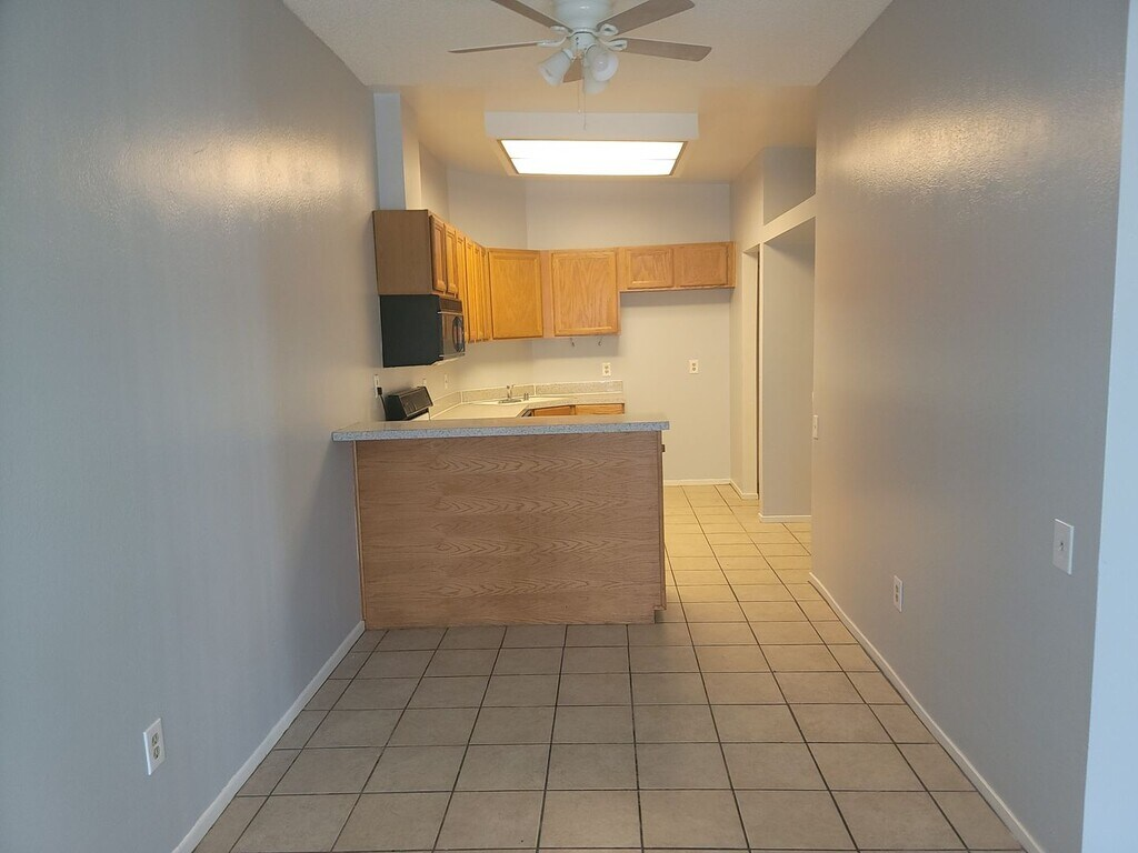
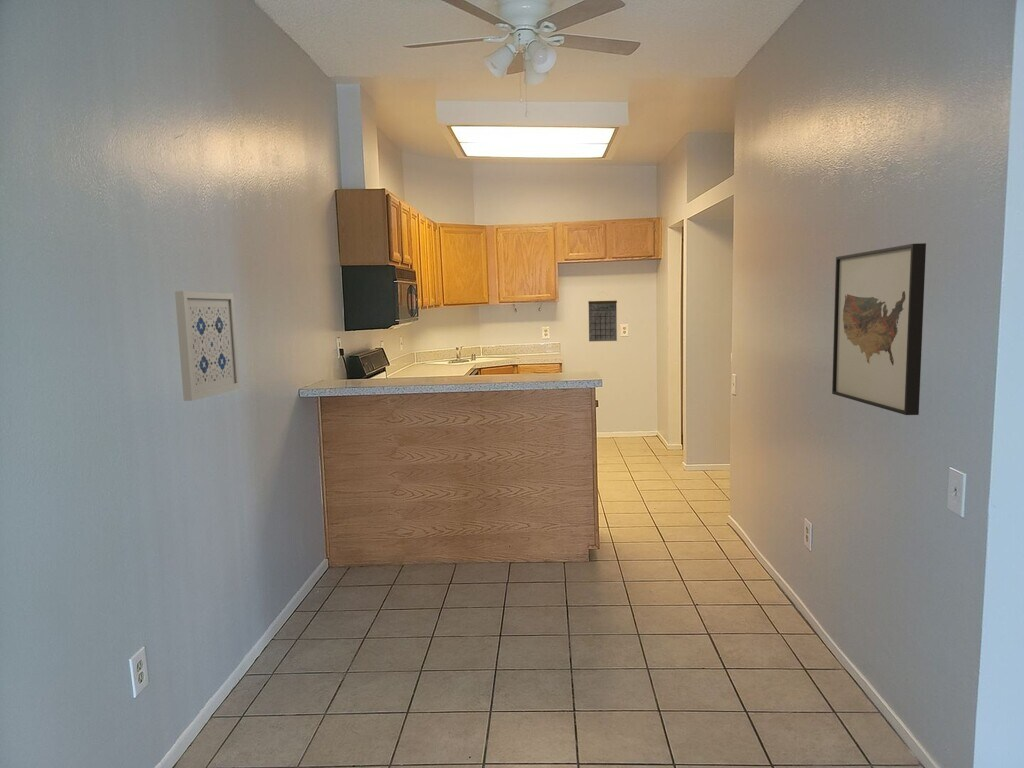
+ wall art (873, 328)
+ wall art (210, 343)
+ calendar (602, 316)
